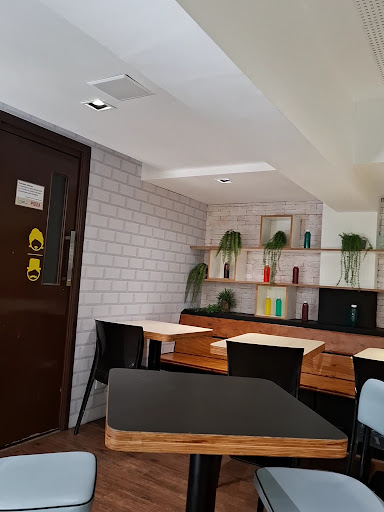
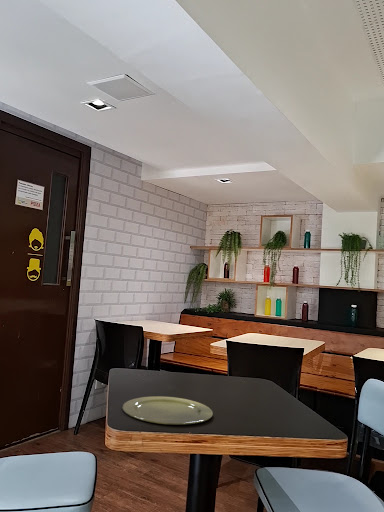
+ plate (167, 409)
